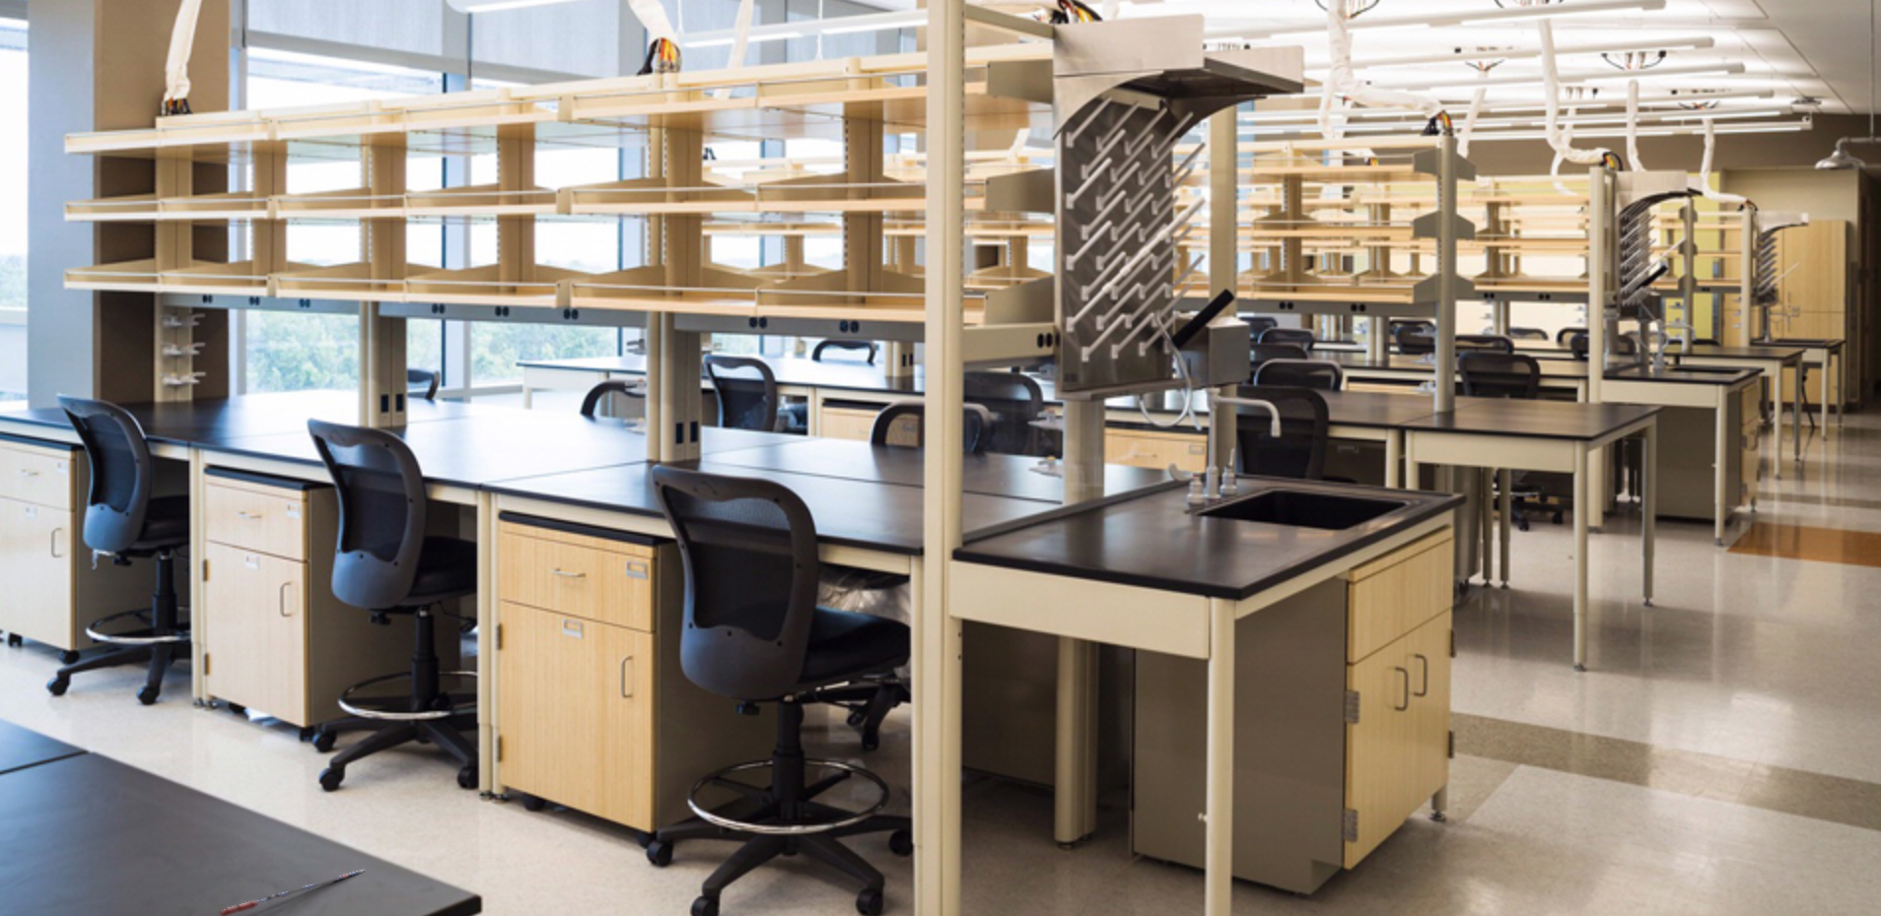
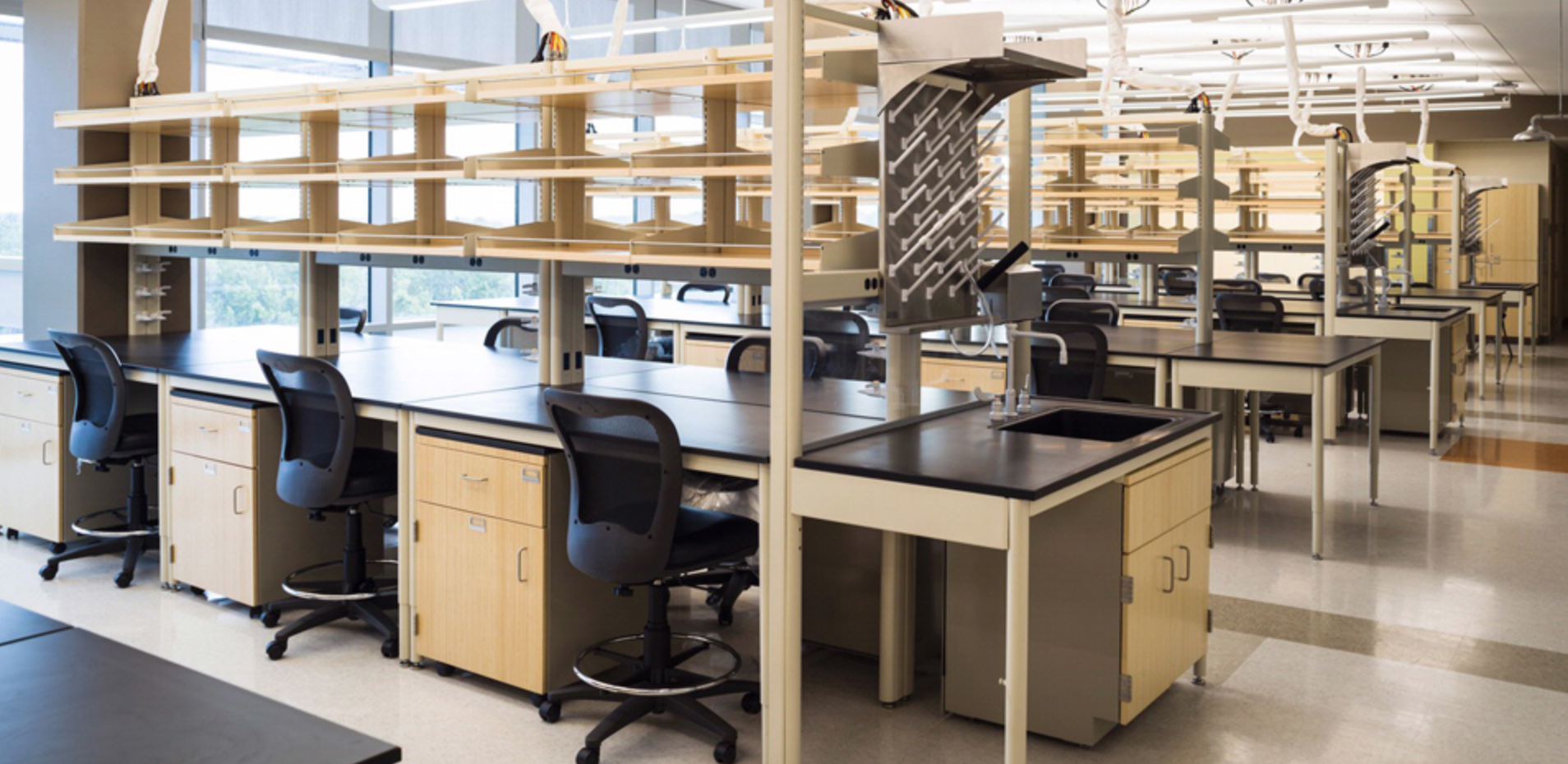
- pen (296, 891)
